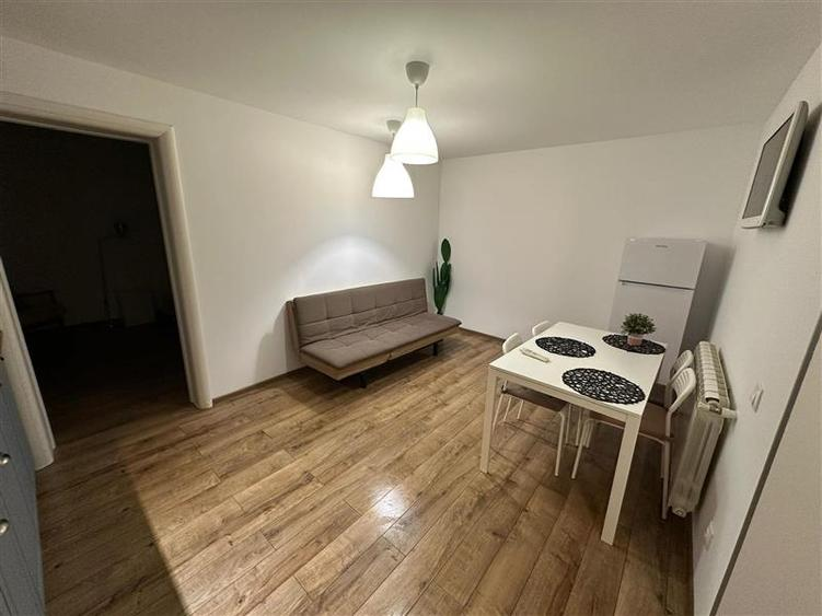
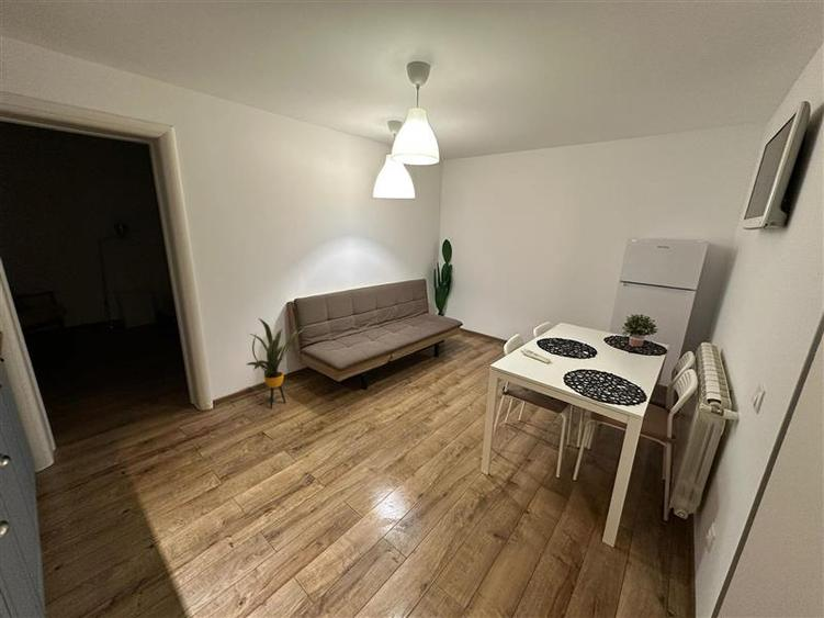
+ house plant (275, 363)
